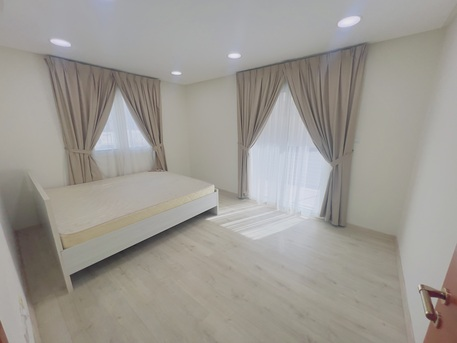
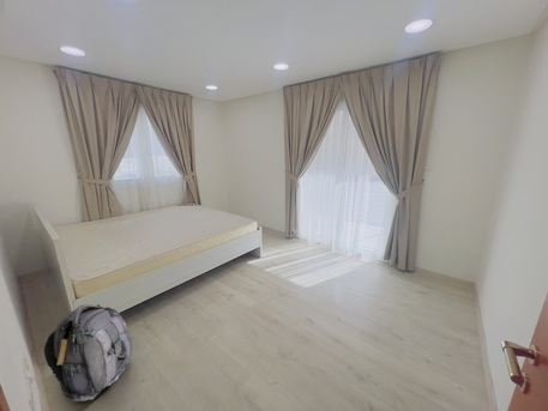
+ backpack (91, 342)
